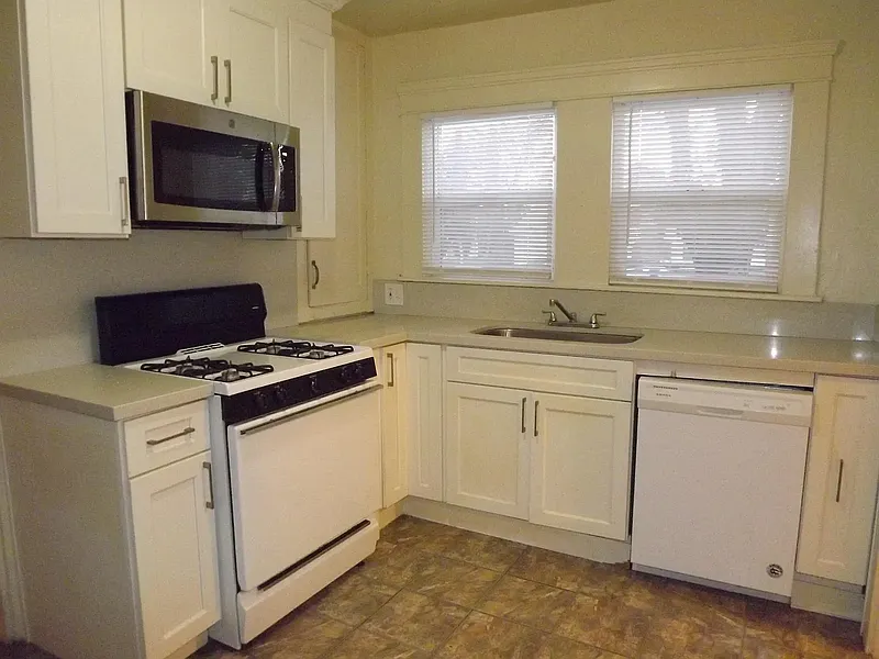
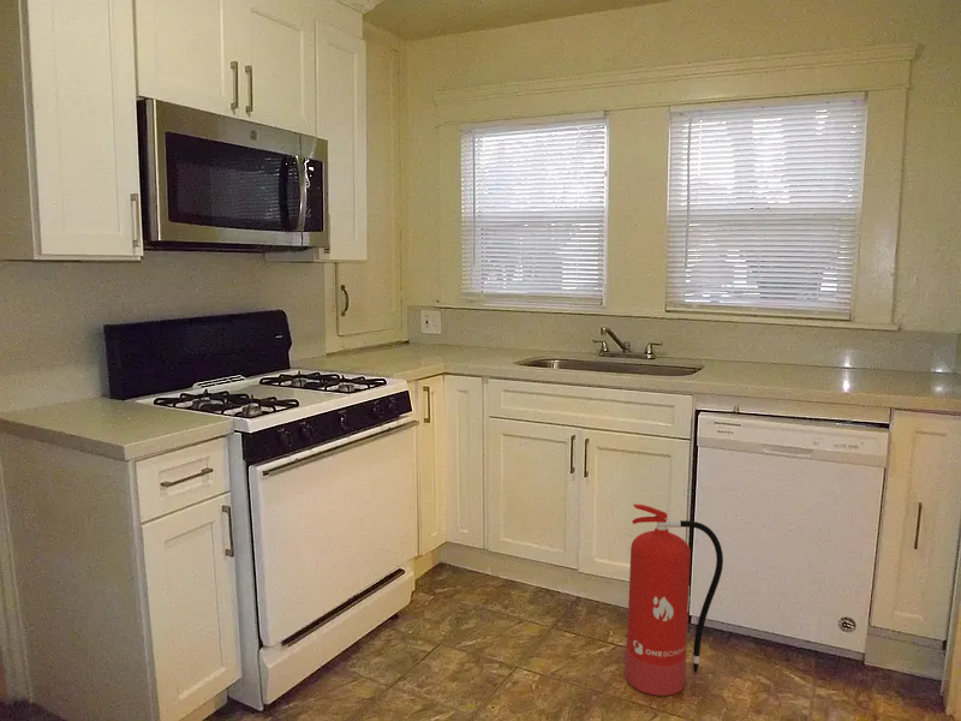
+ fire extinguisher (674, 594)
